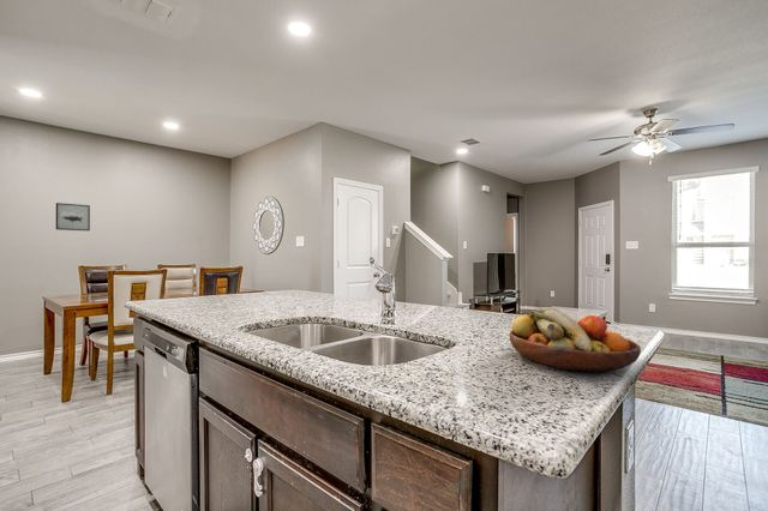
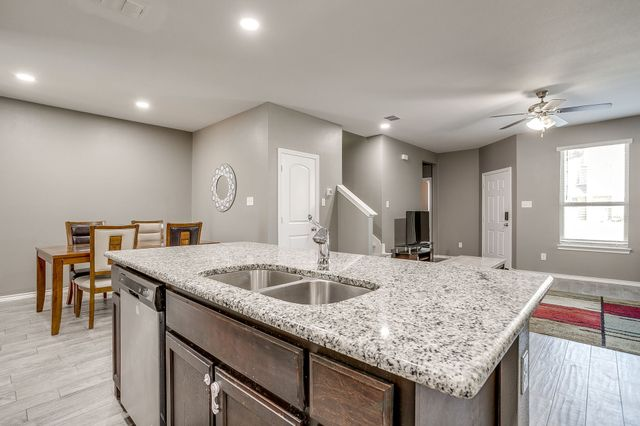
- fruit bowl (570, 332)
- wall art (73, 217)
